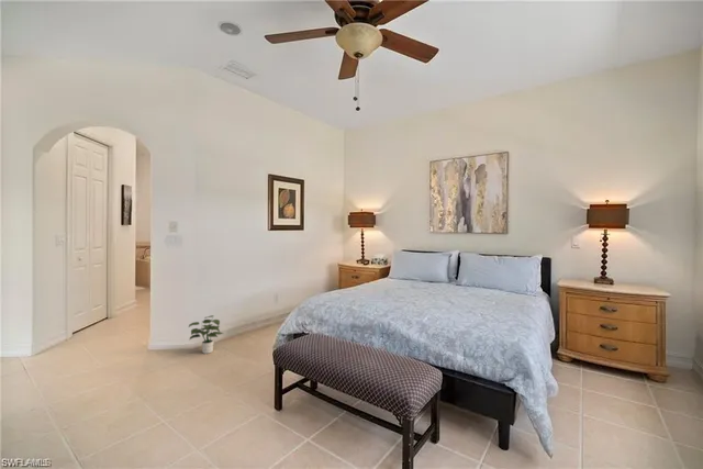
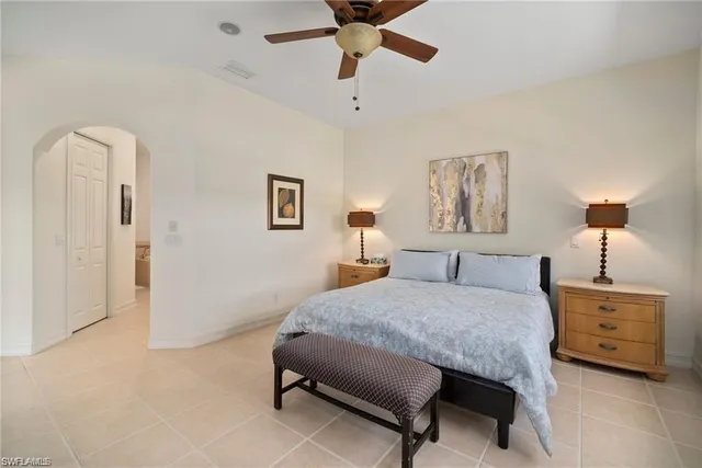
- potted plant (207, 334)
